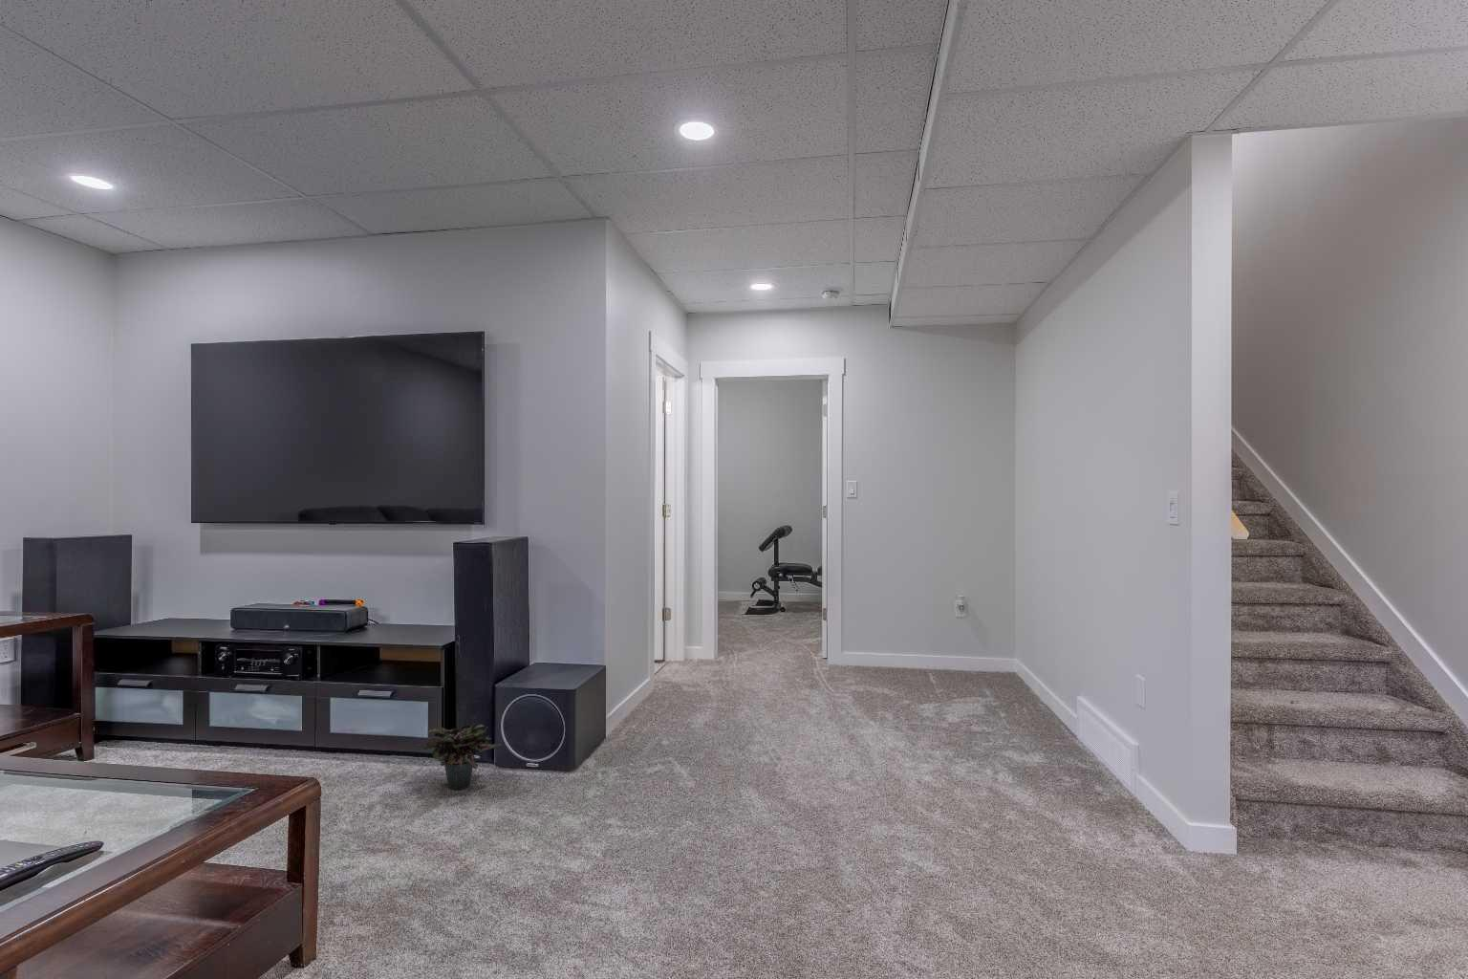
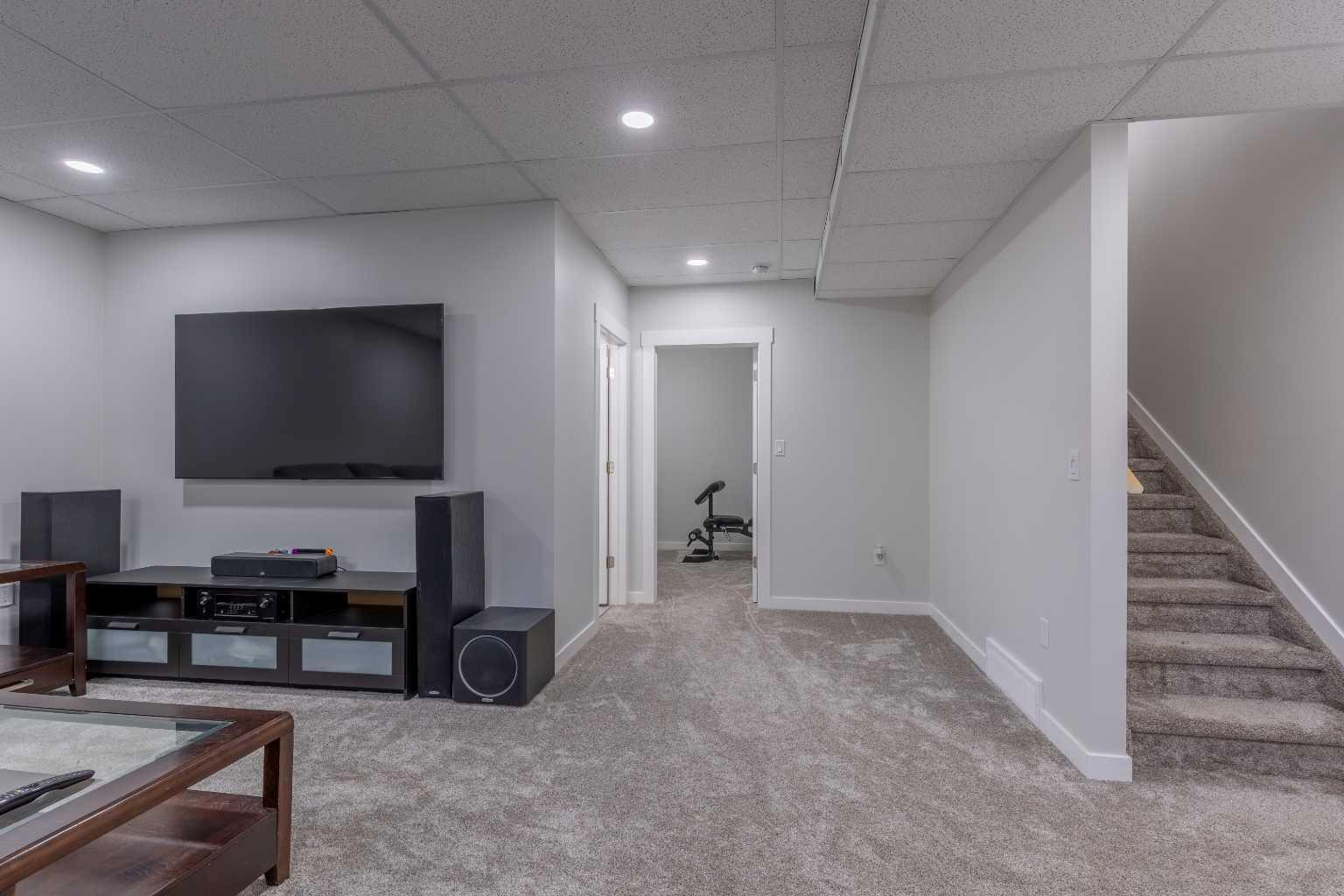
- potted plant (460, 755)
